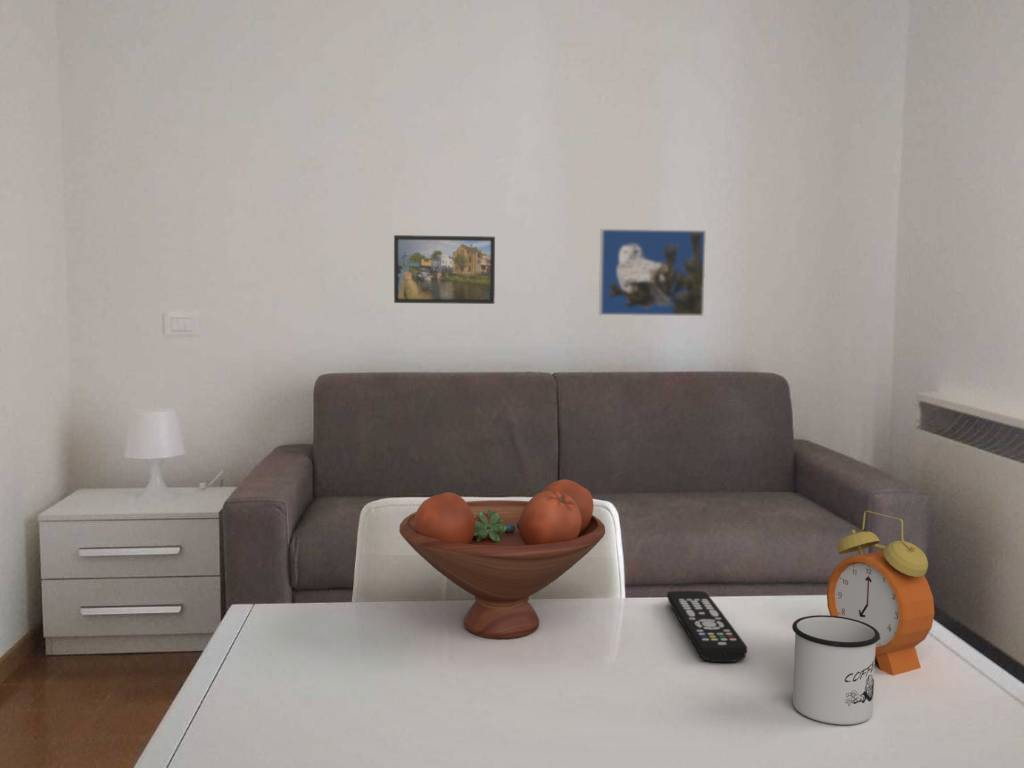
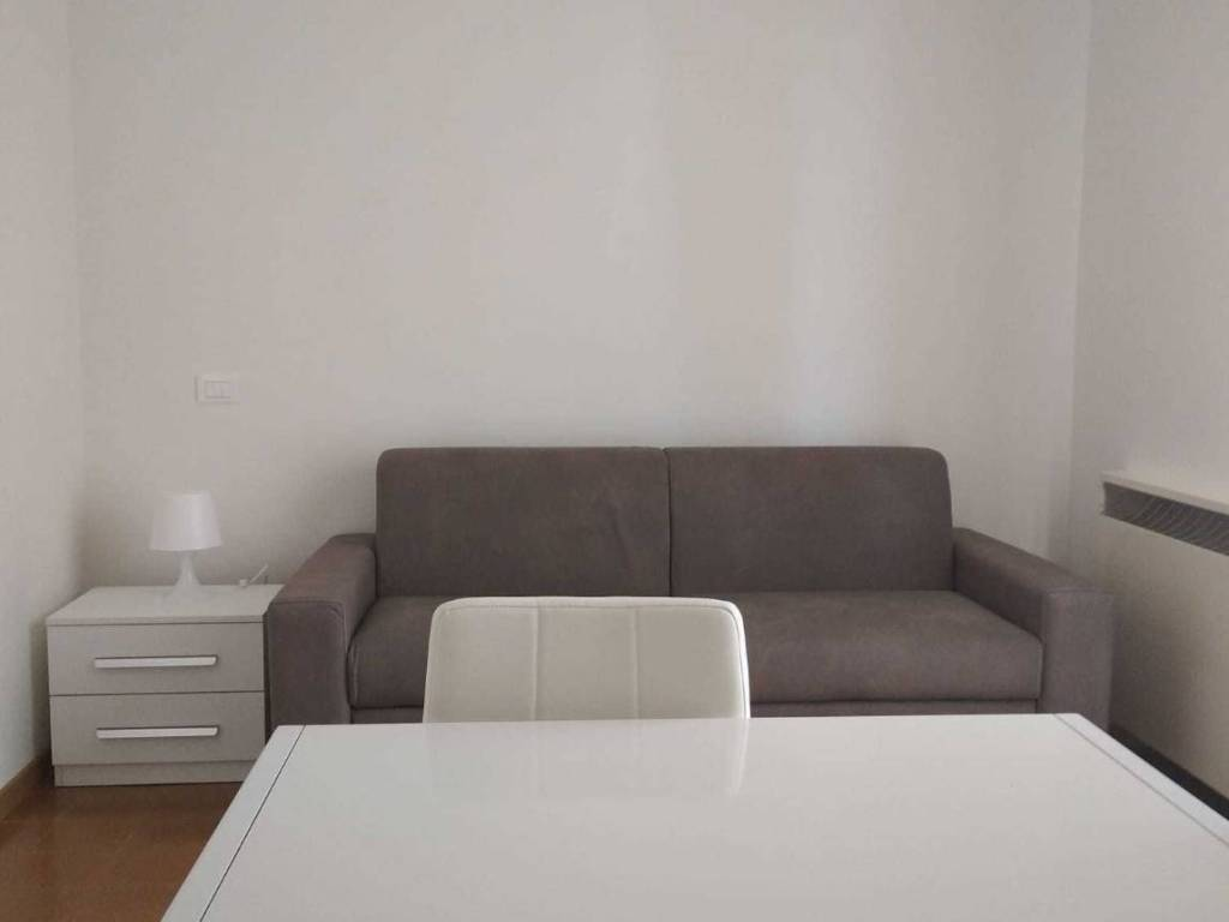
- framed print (444, 269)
- remote control (703, 623)
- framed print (652, 272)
- fruit bowl (502, 554)
- alarm clock (878, 587)
- mug (839, 665)
